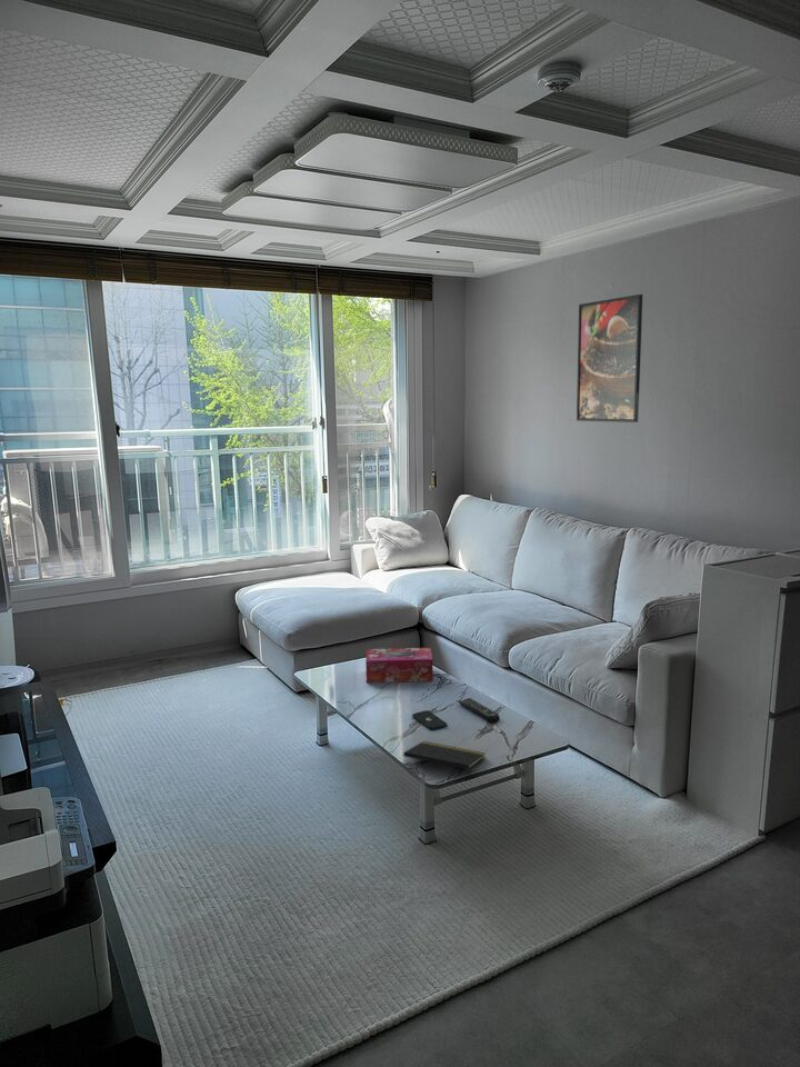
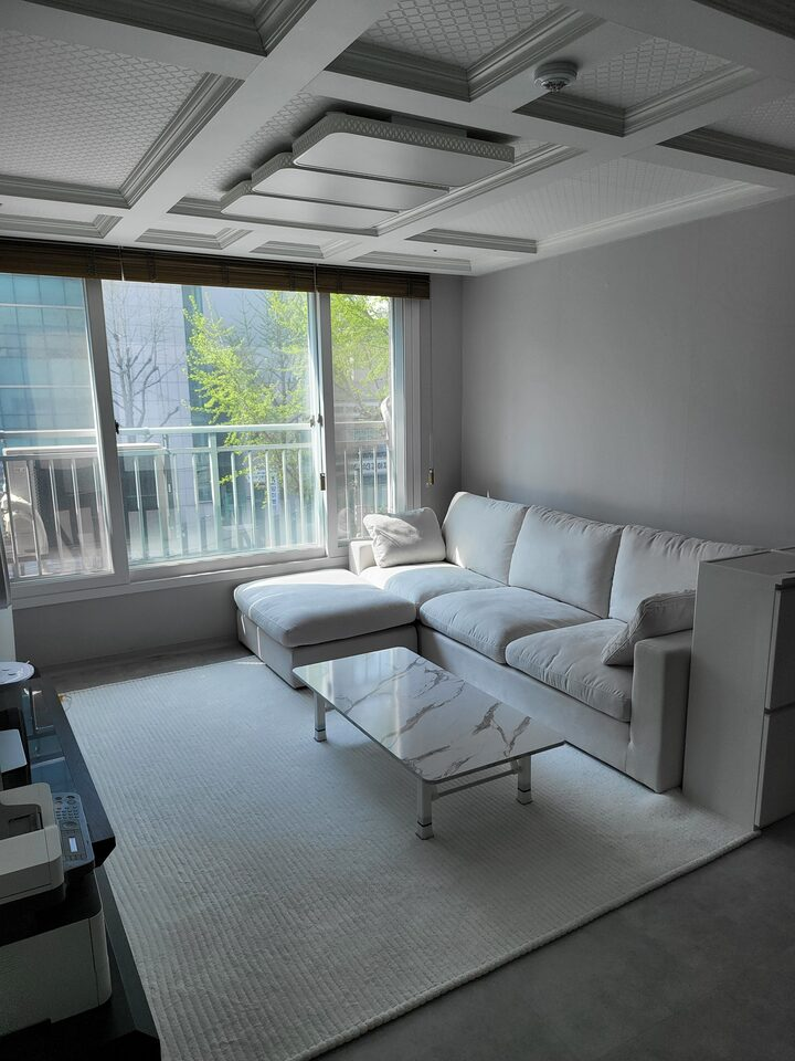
- remote control (478, 709)
- notepad (444, 755)
- smartphone (429, 719)
- tissue box (399, 665)
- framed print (607, 361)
